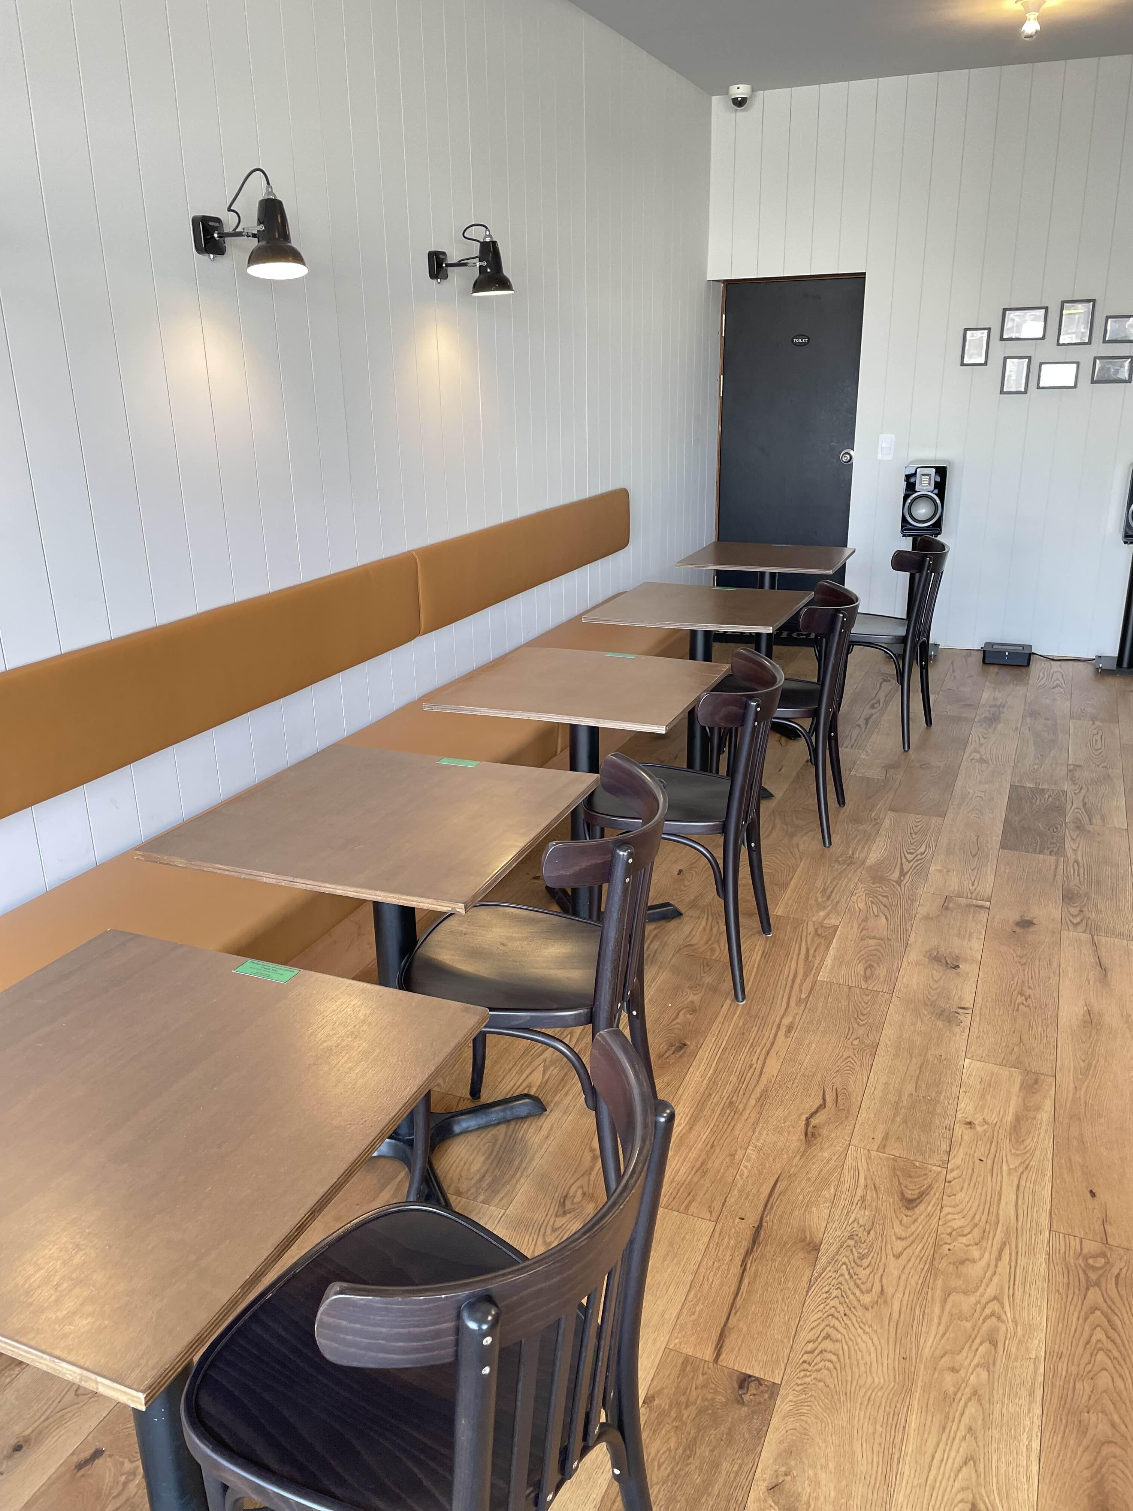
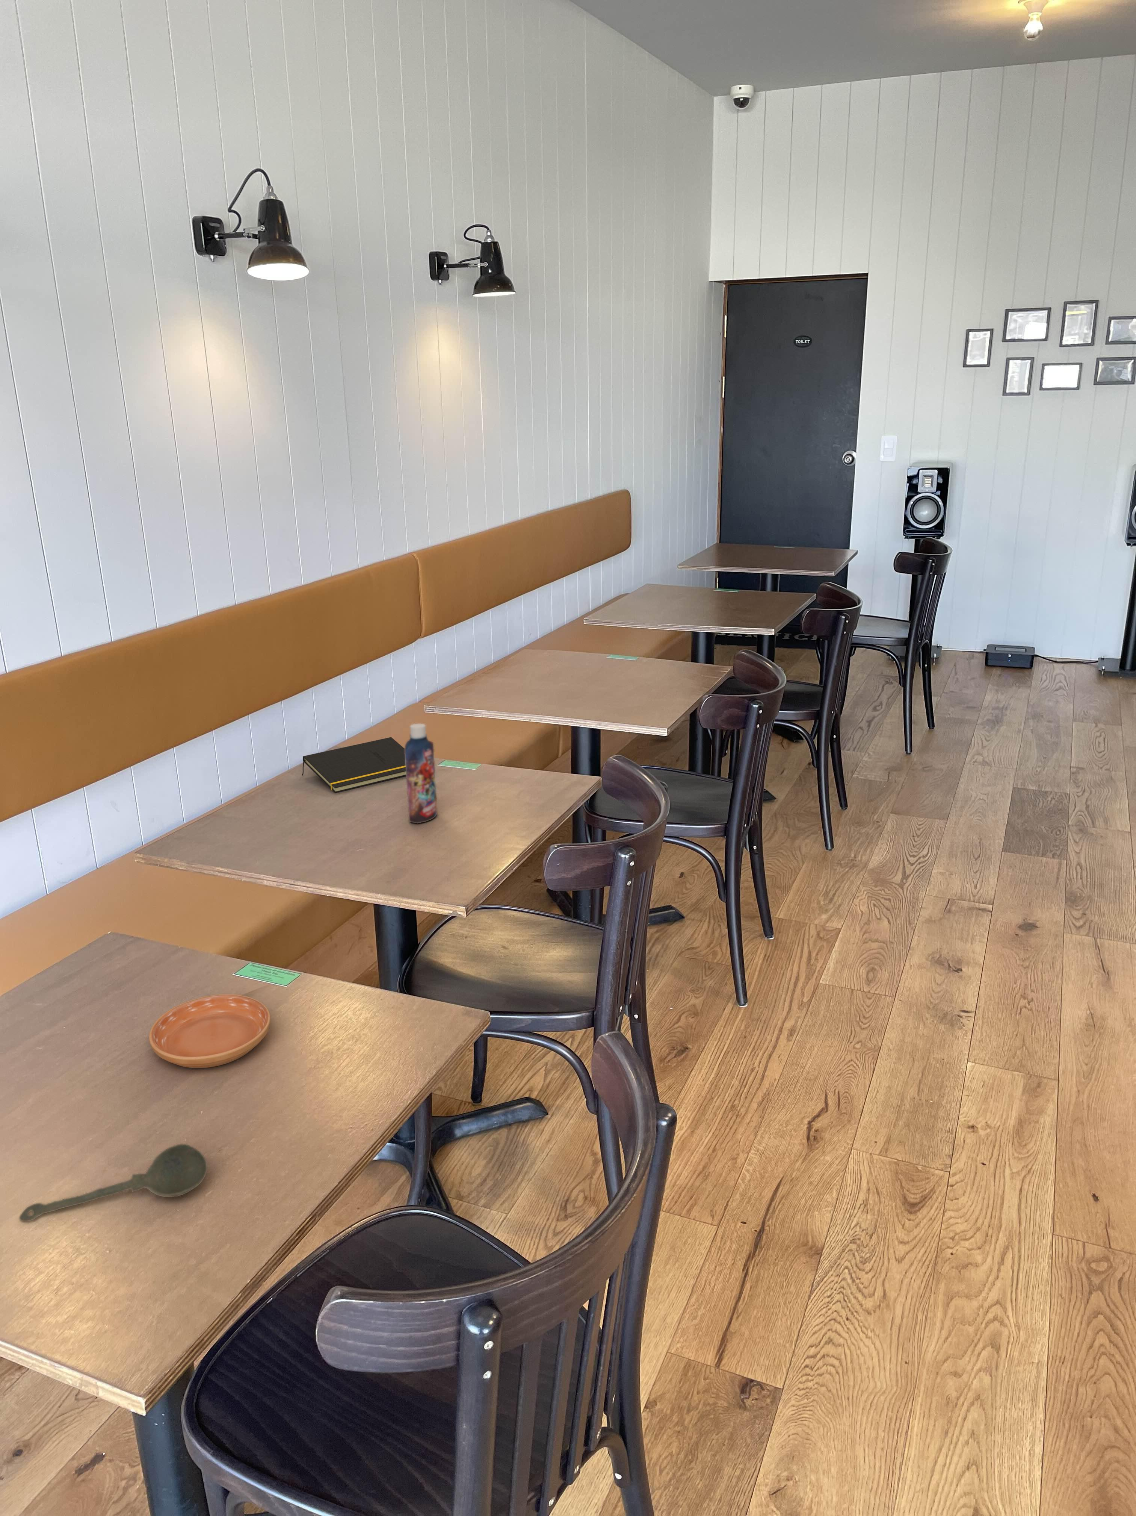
+ bottle (420, 772)
+ saucer (211, 1033)
+ spoon (115, 1187)
+ notepad (364, 764)
